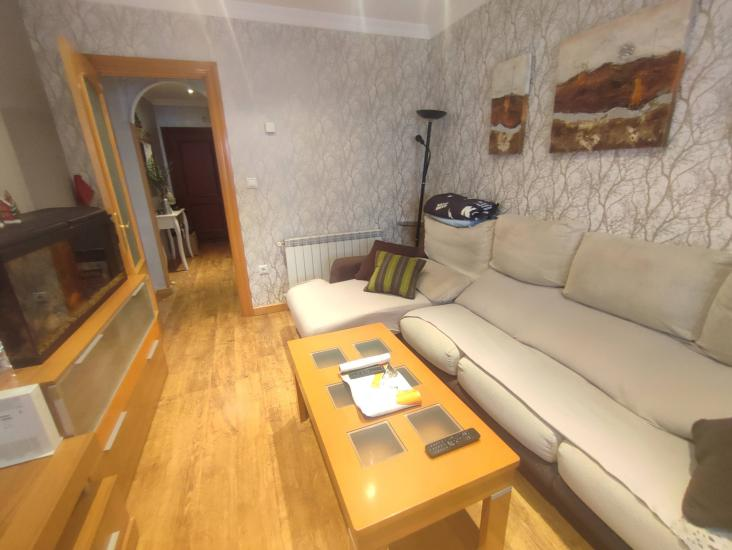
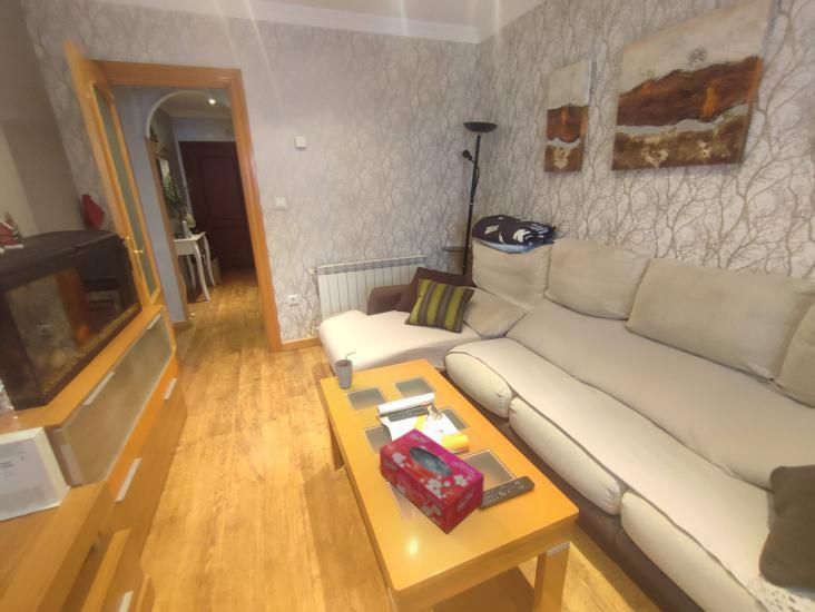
+ cup (346, 369)
+ tissue box (429, 474)
